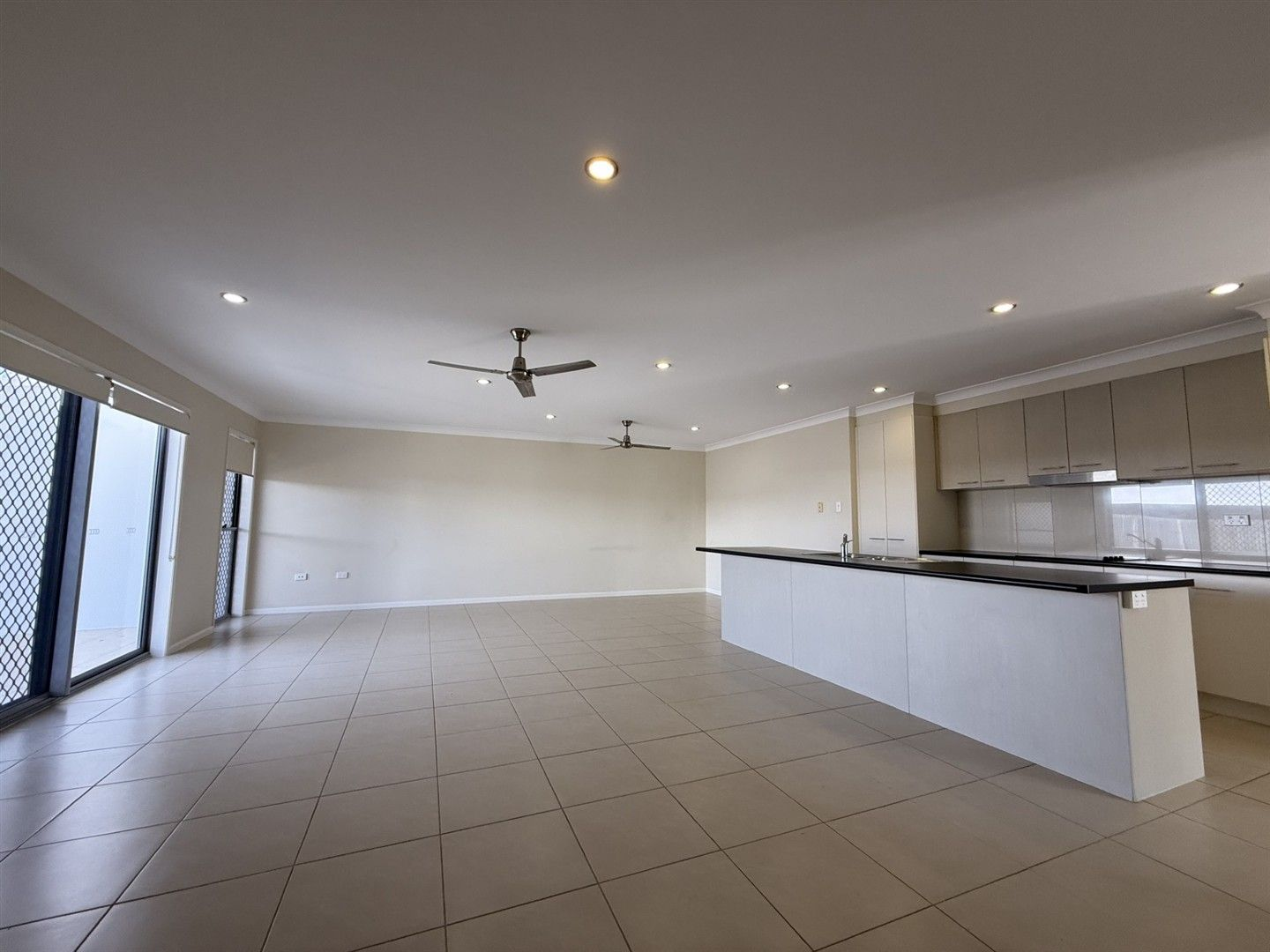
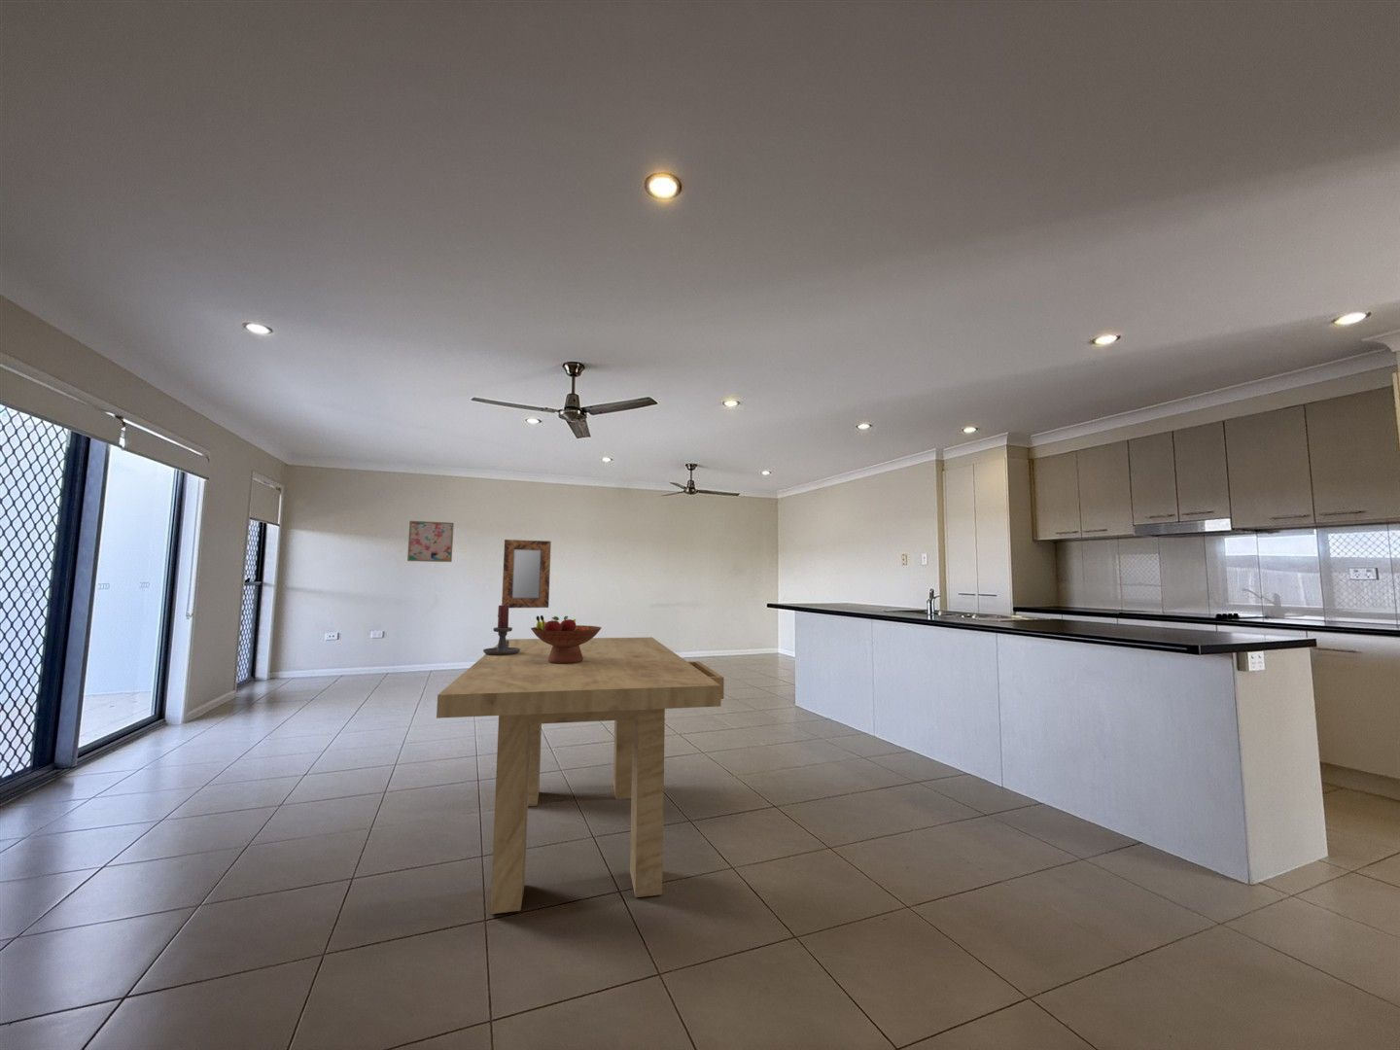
+ wall art (431, 542)
+ candle holder (504, 628)
+ fruit bowl (566, 636)
+ home mirror (526, 574)
+ dining table (614, 742)
